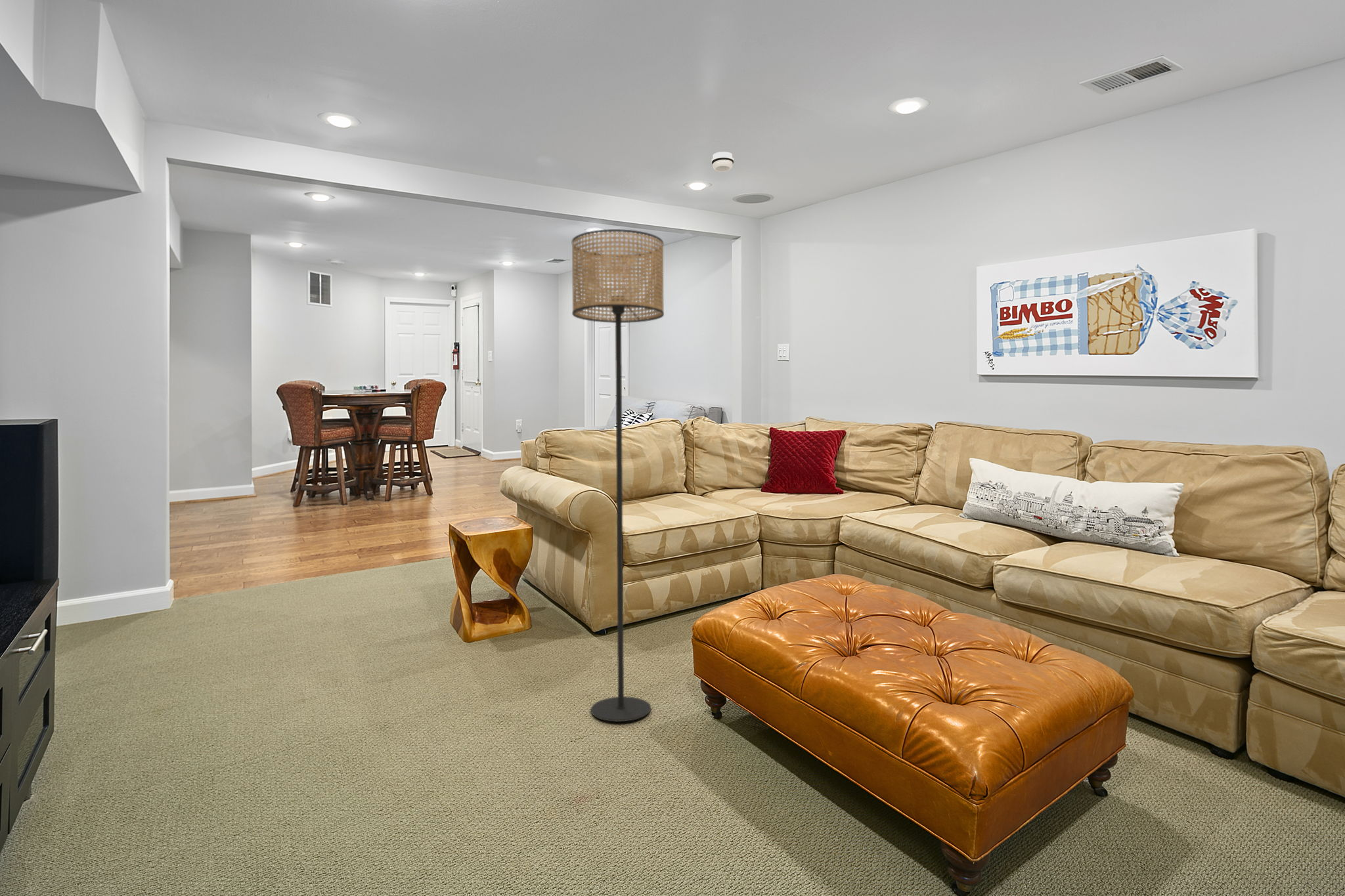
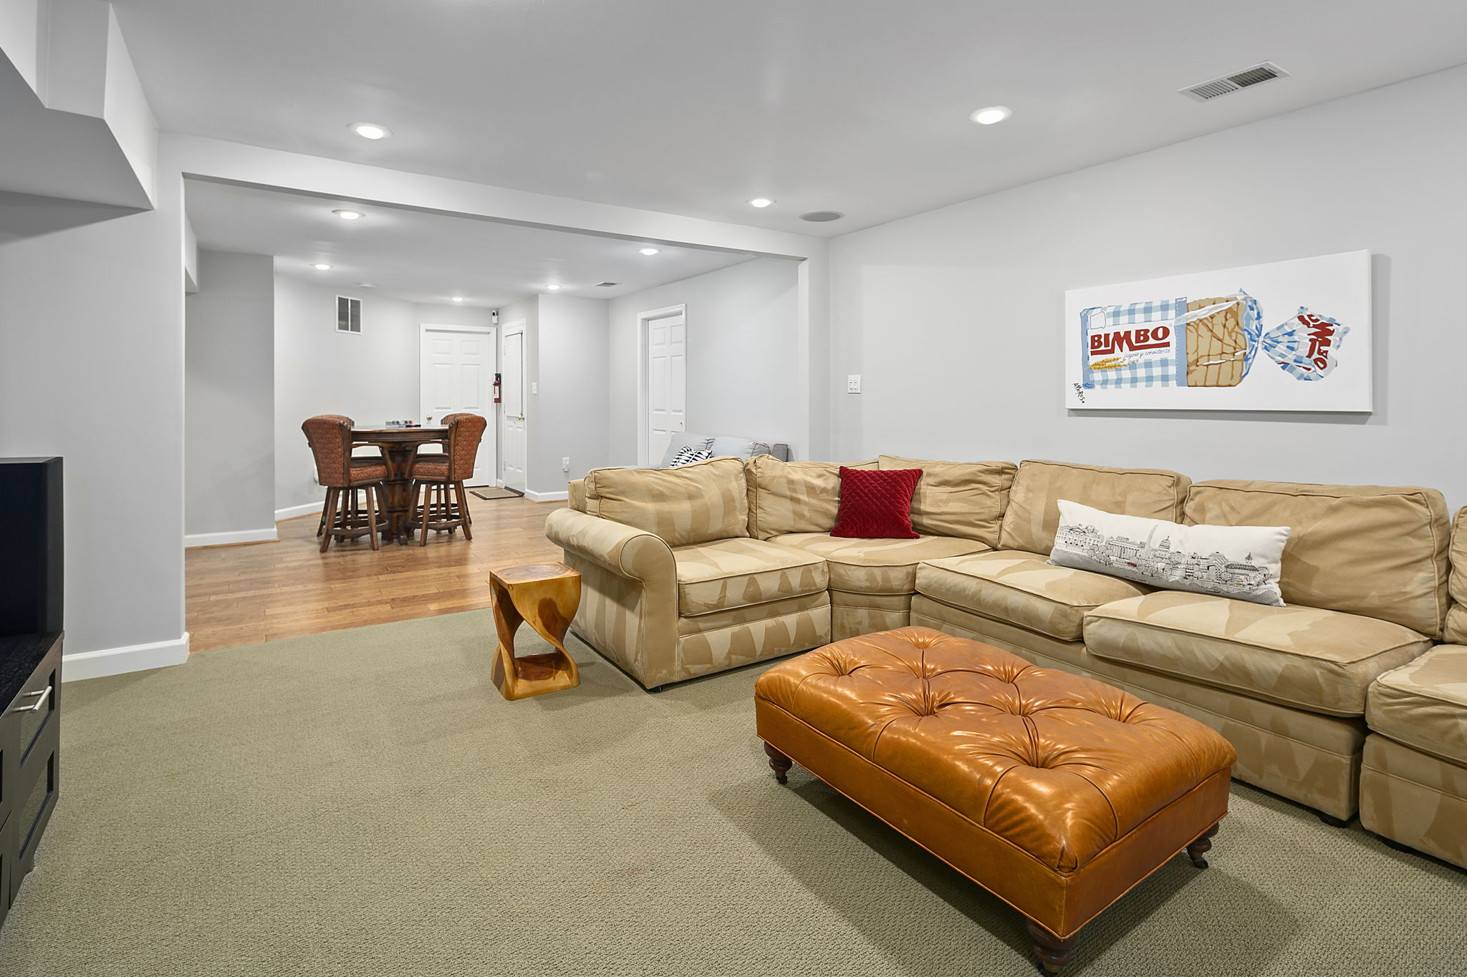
- floor lamp (619, 477)
- smoke detector (722, 162)
